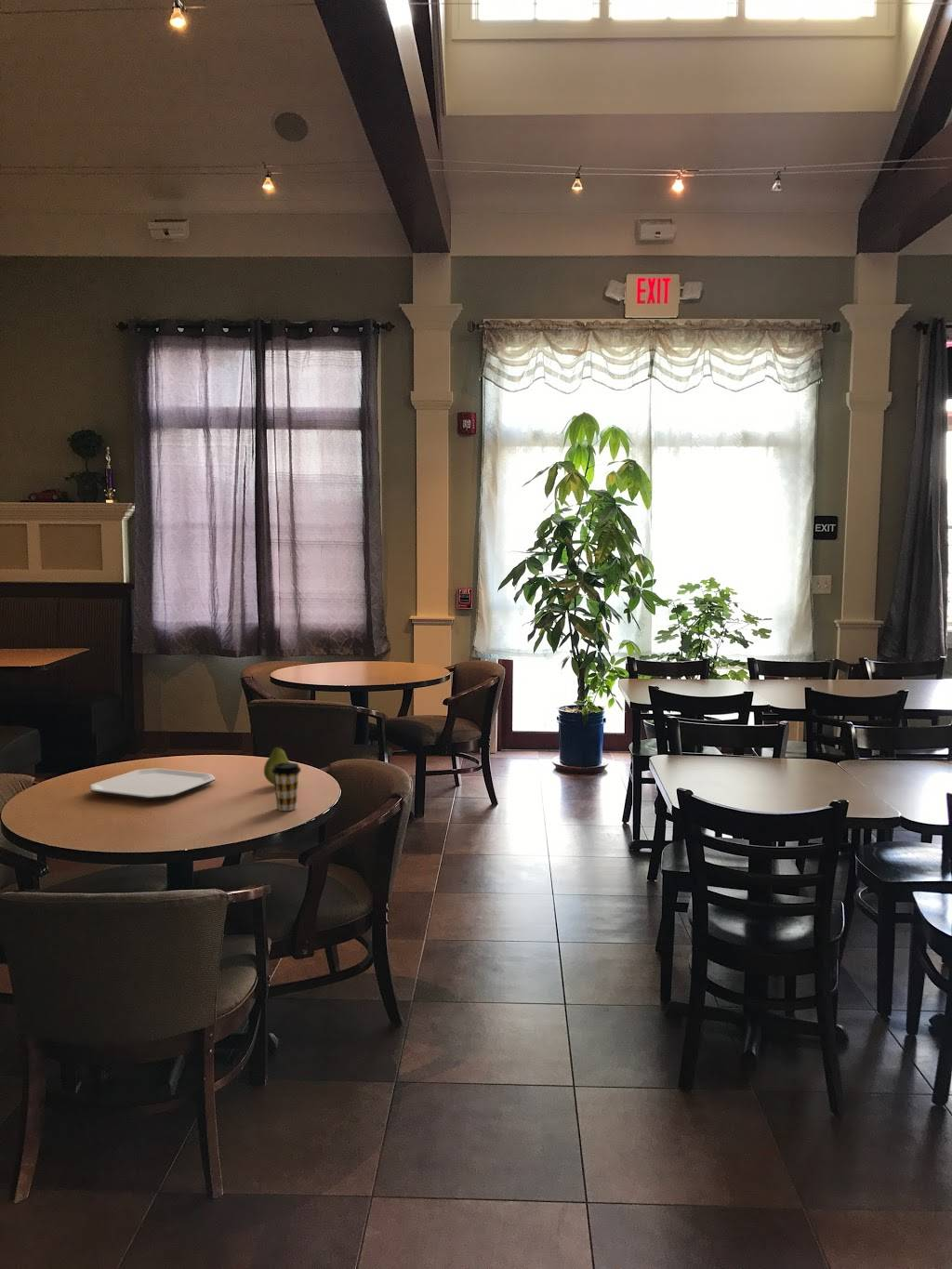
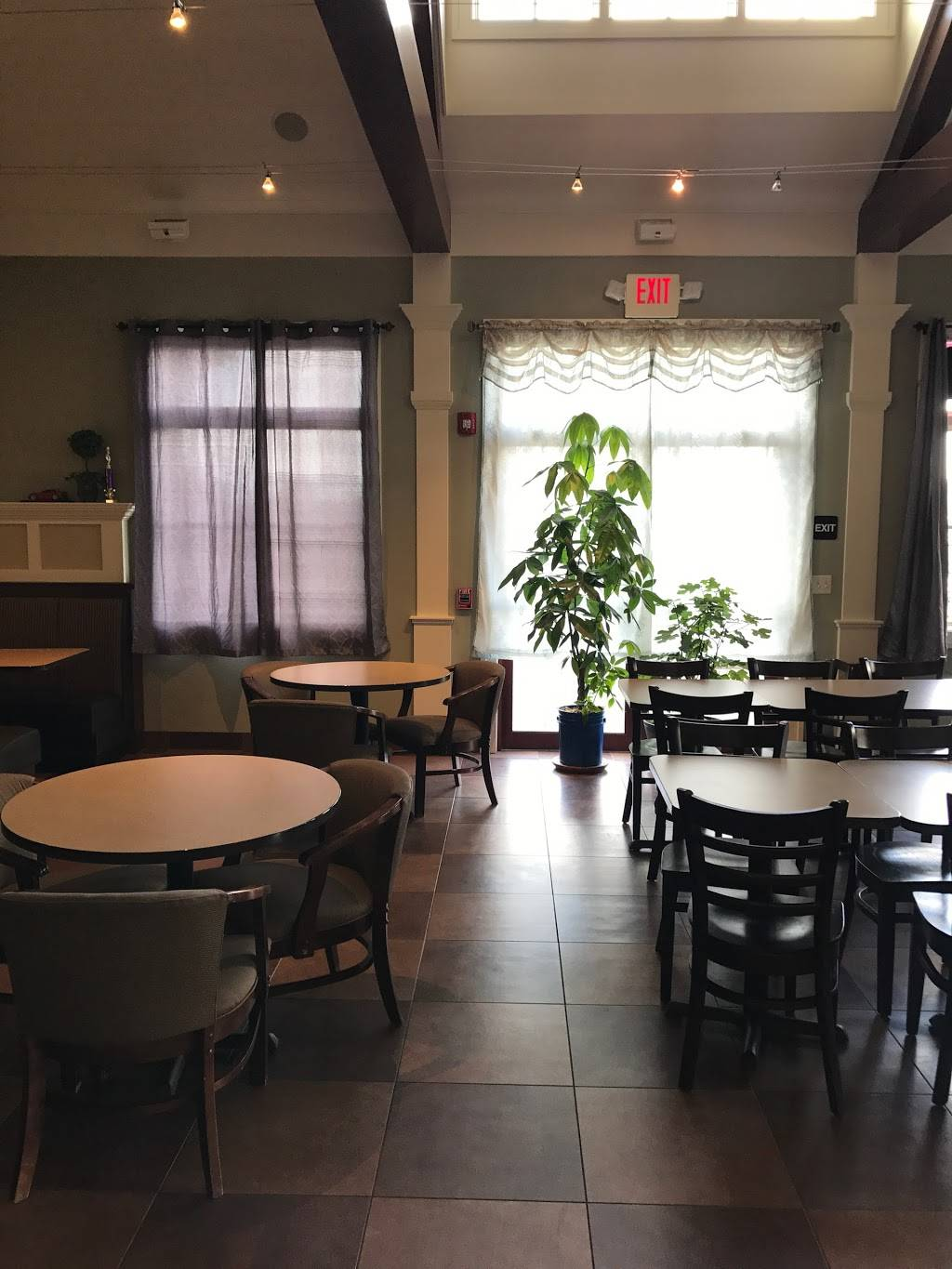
- plate (153, 785)
- fruit (277, 763)
- coffee cup (286, 787)
